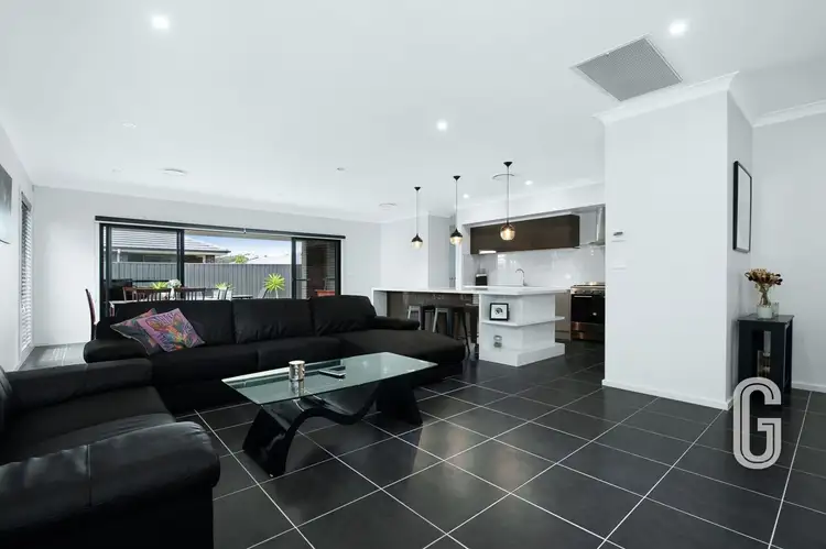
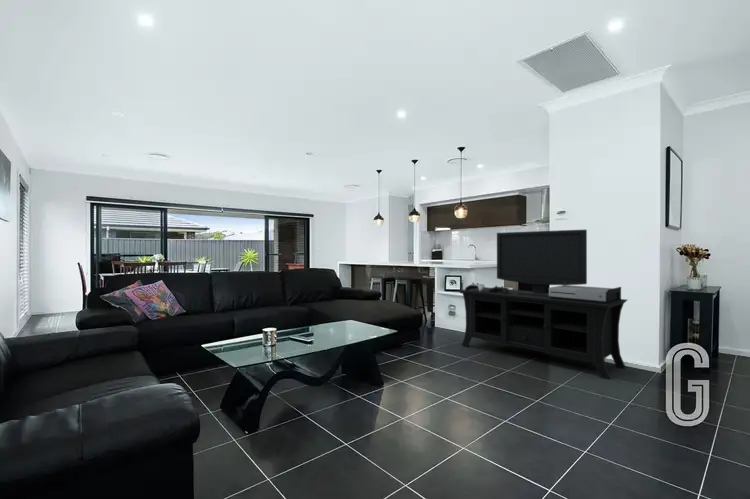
+ media console (534, 293)
